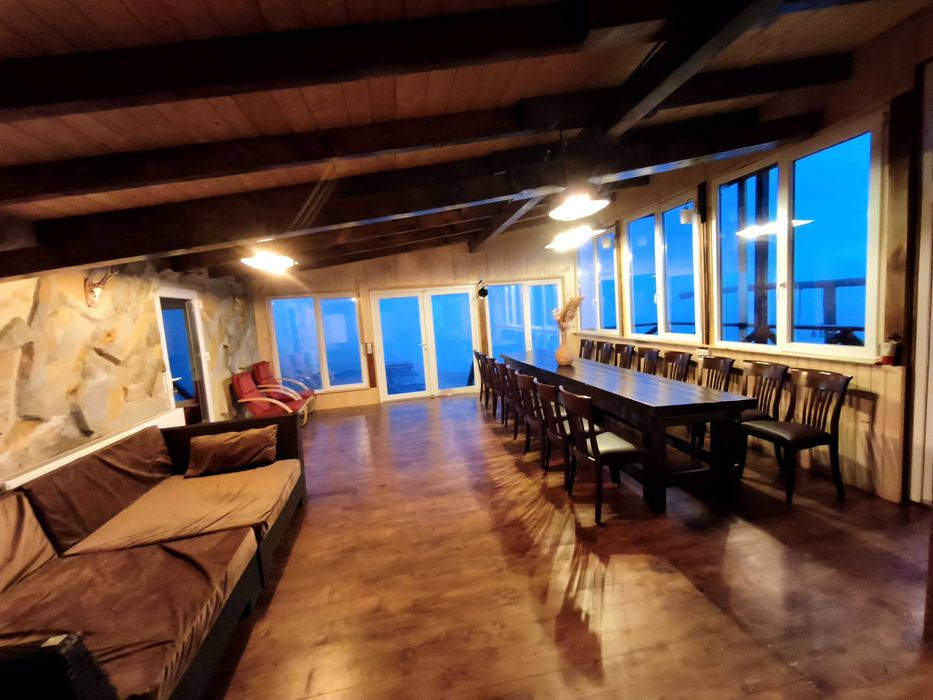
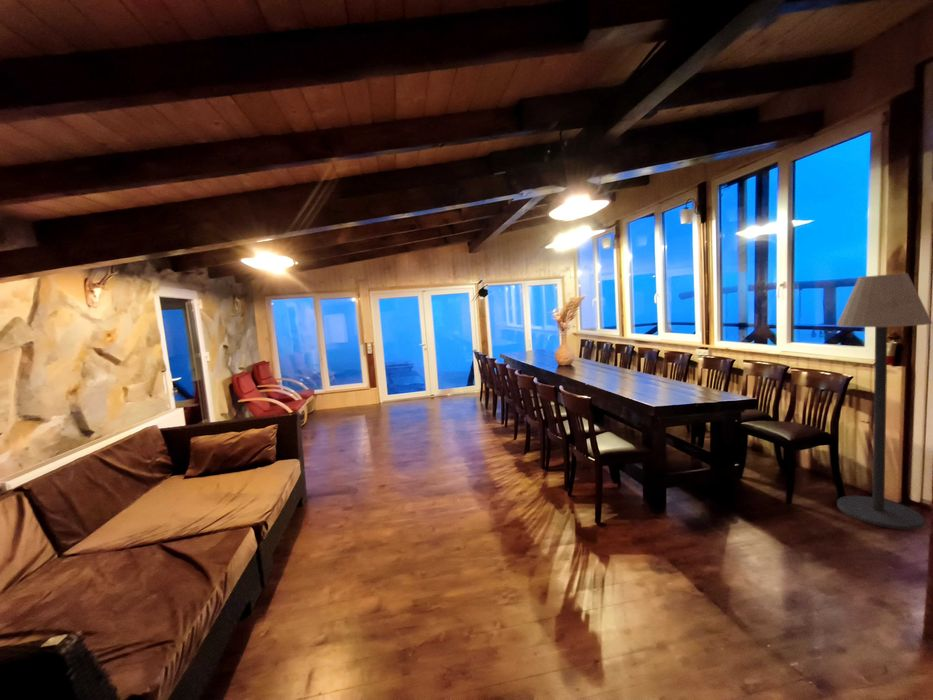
+ floor lamp (880, 397)
